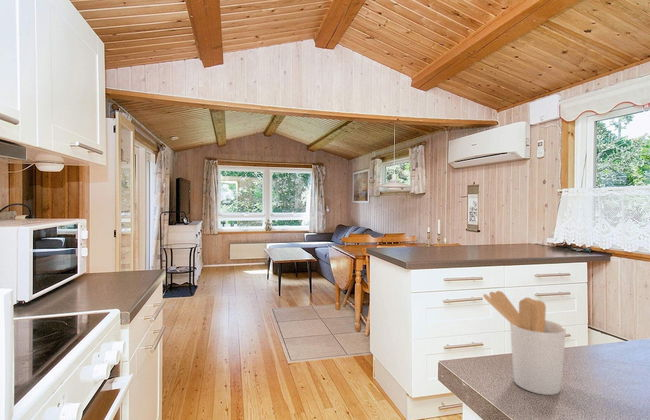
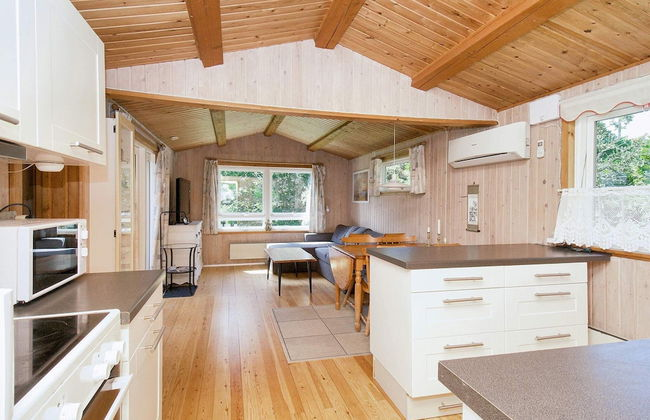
- utensil holder (522, 336)
